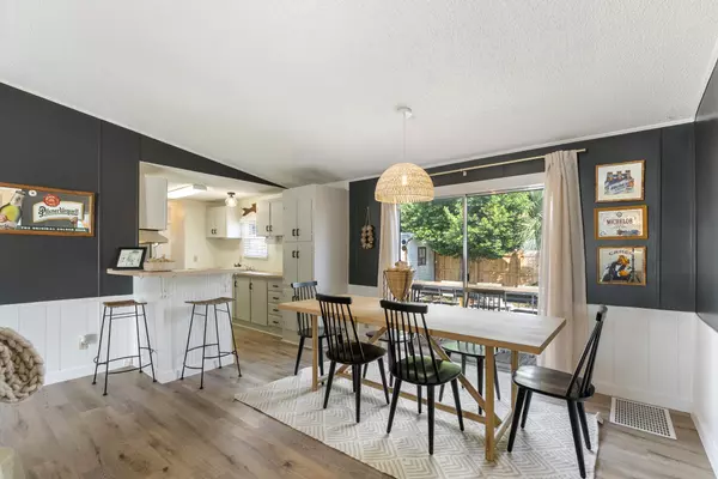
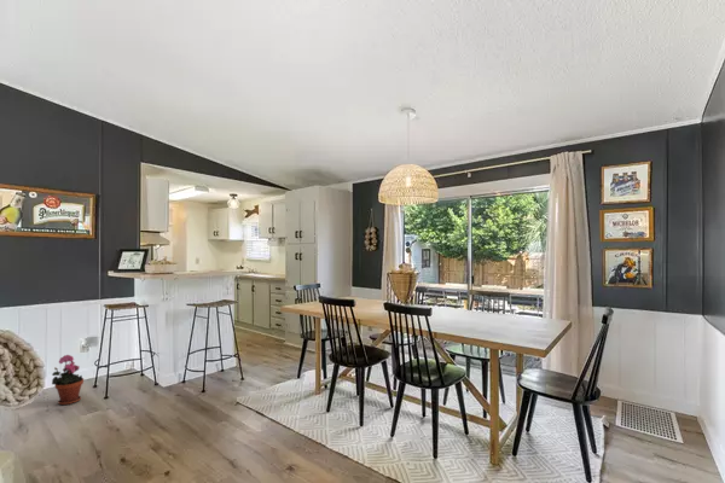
+ potted plant (68, 378)
